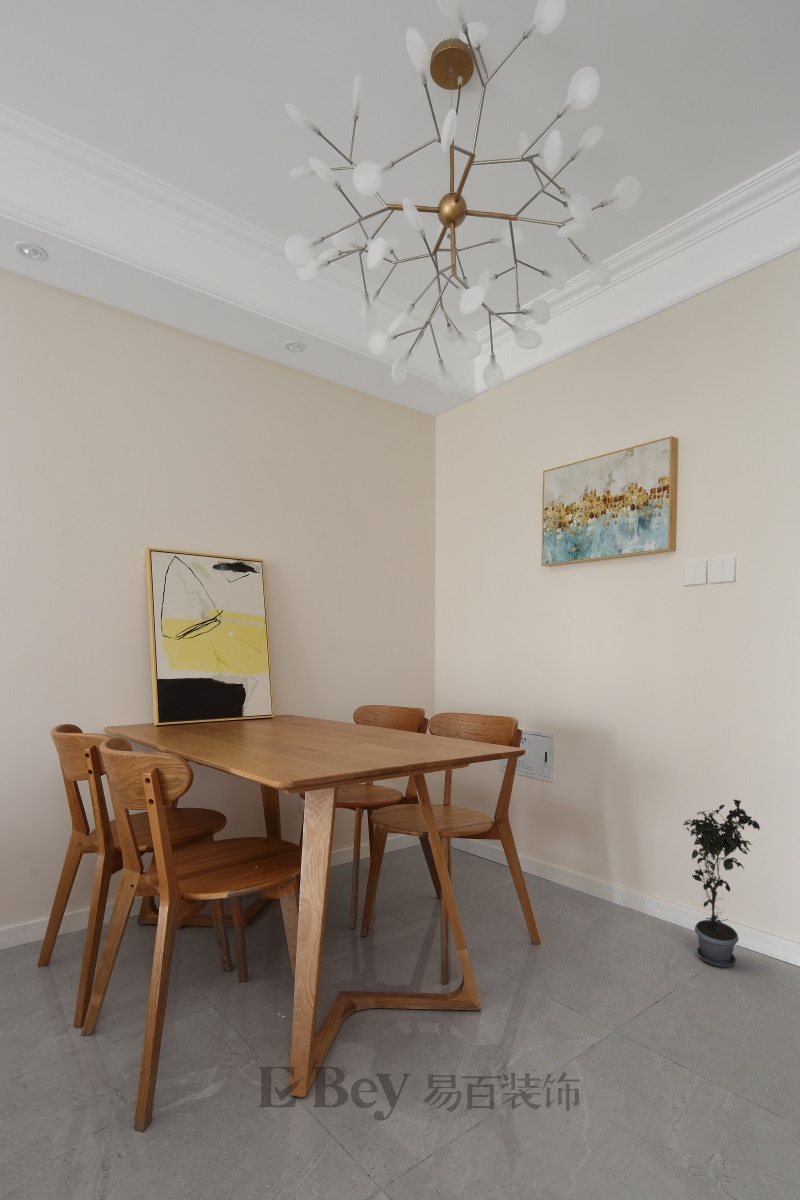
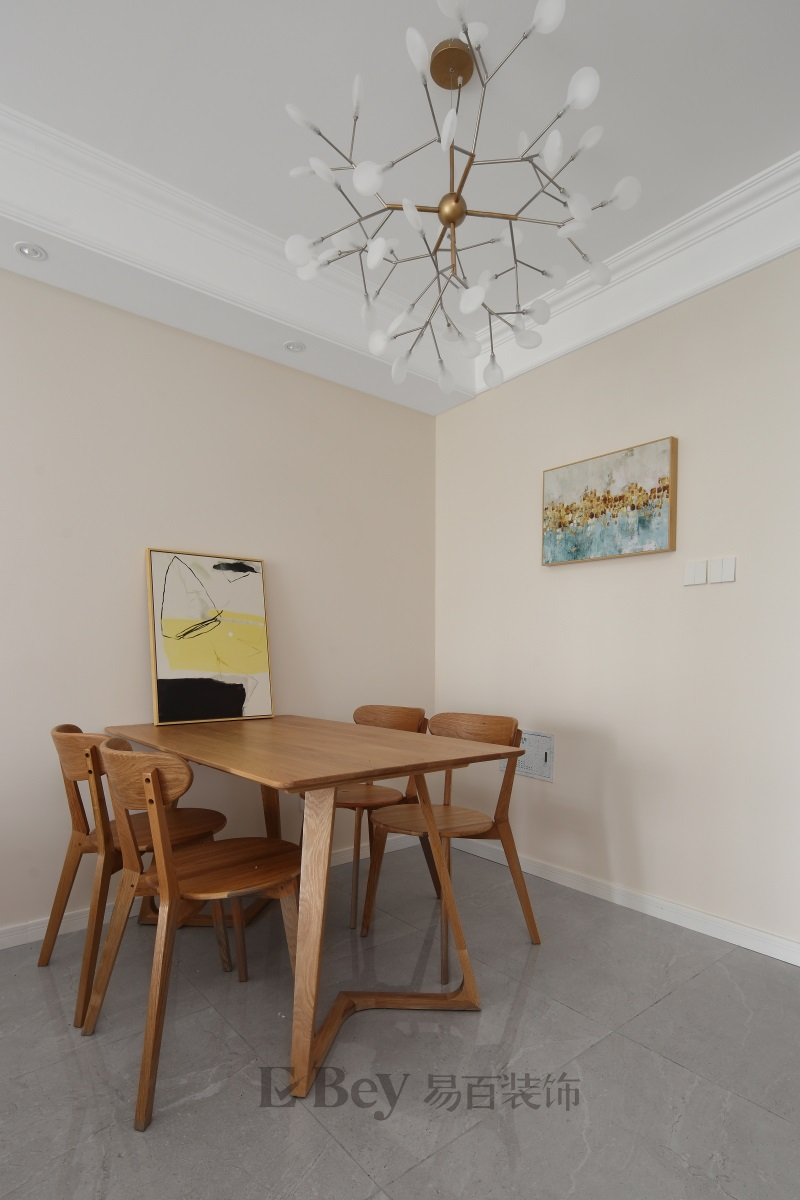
- potted plant (717, 880)
